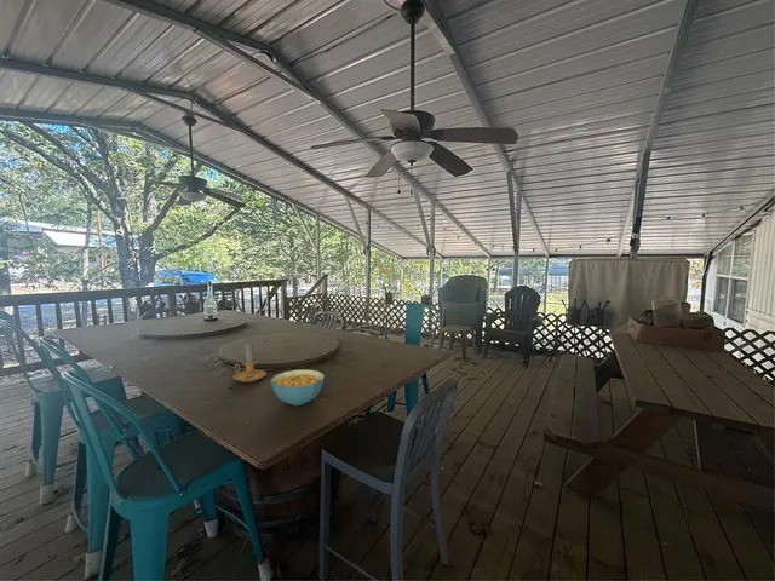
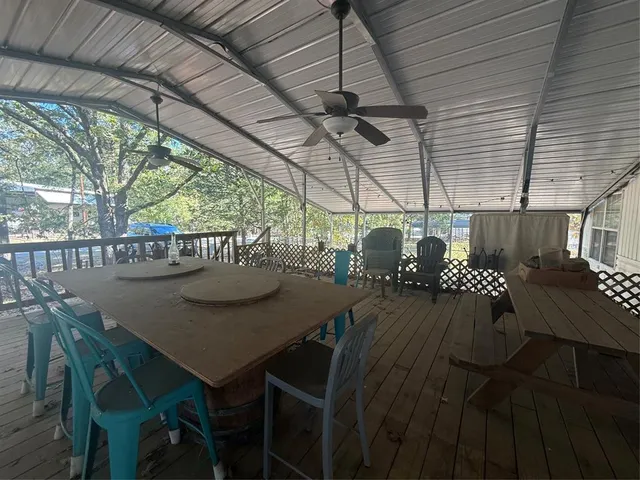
- candle (247, 359)
- cereal bowl (298, 390)
